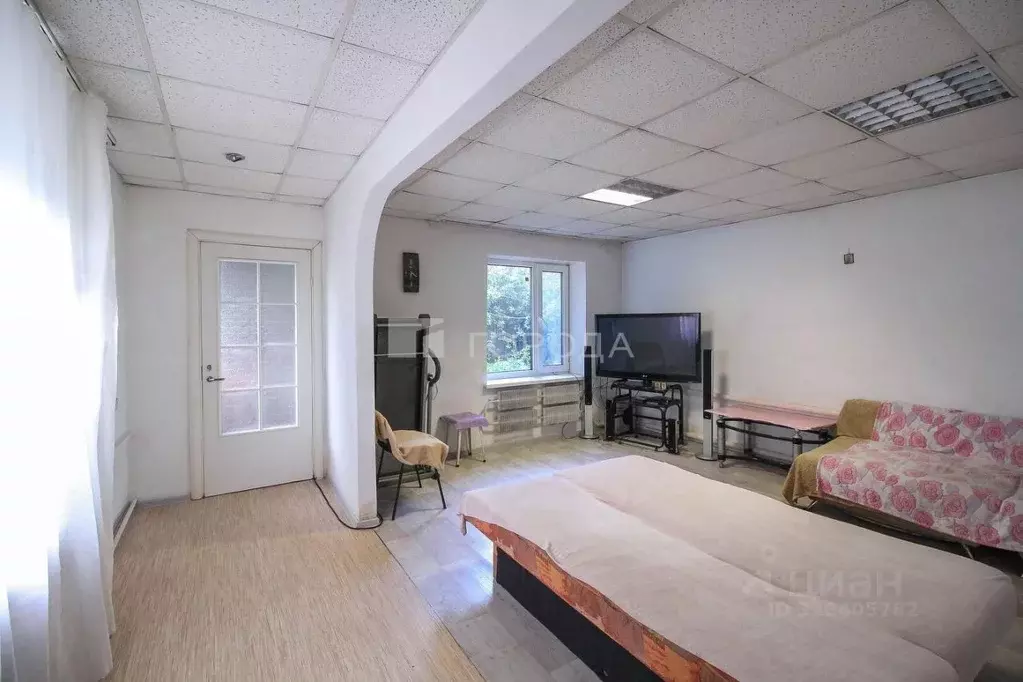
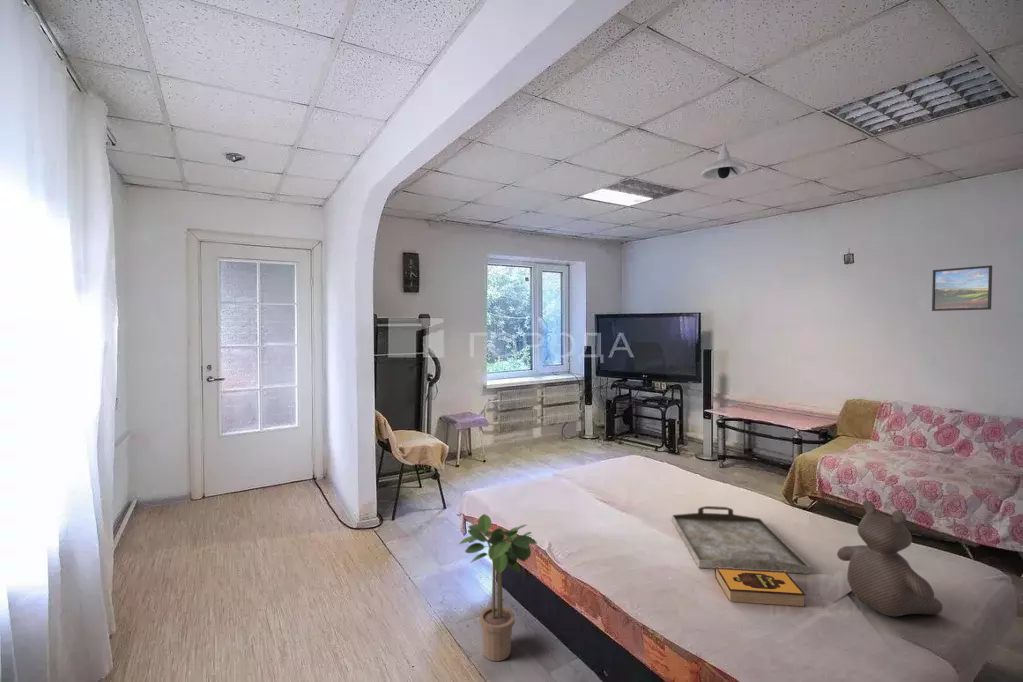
+ pendant light (724, 148)
+ potted plant (501, 582)
+ serving tray (732, 535)
+ teddy bear (892, 555)
+ hardback book (757, 584)
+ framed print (960, 289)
